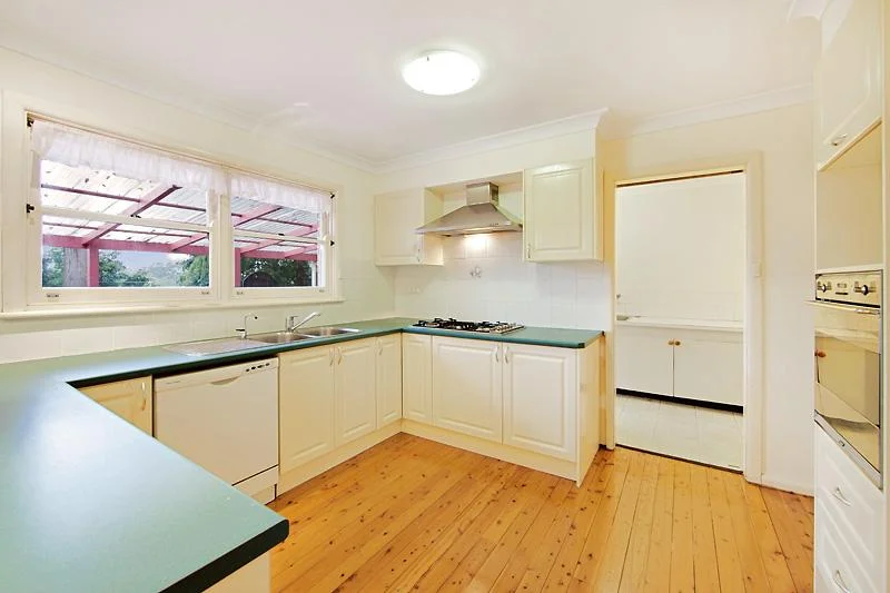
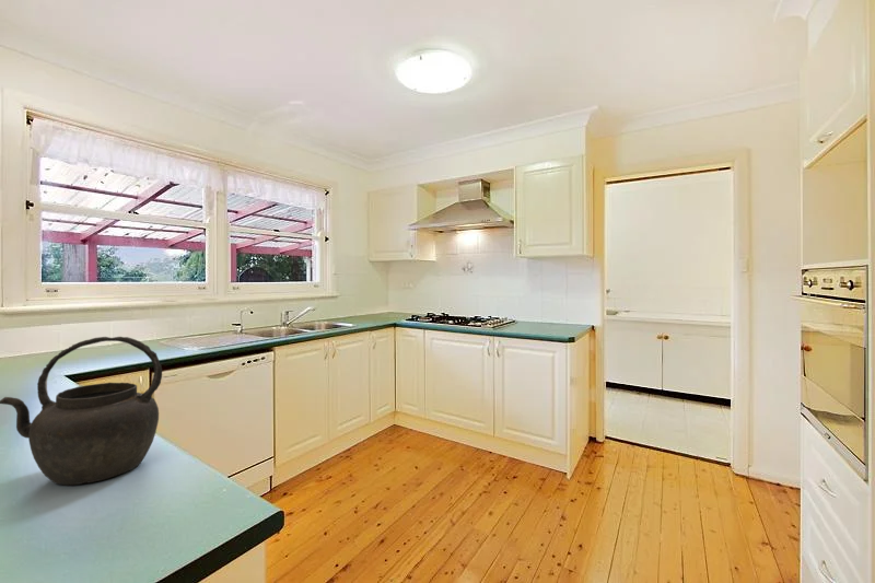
+ kettle (84, 404)
